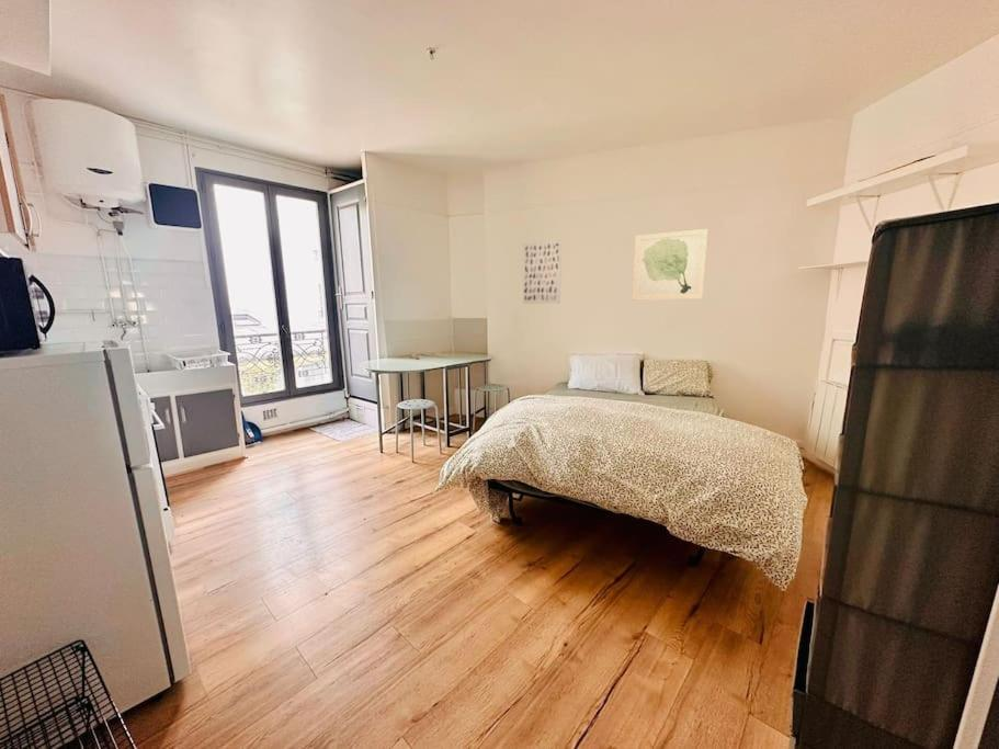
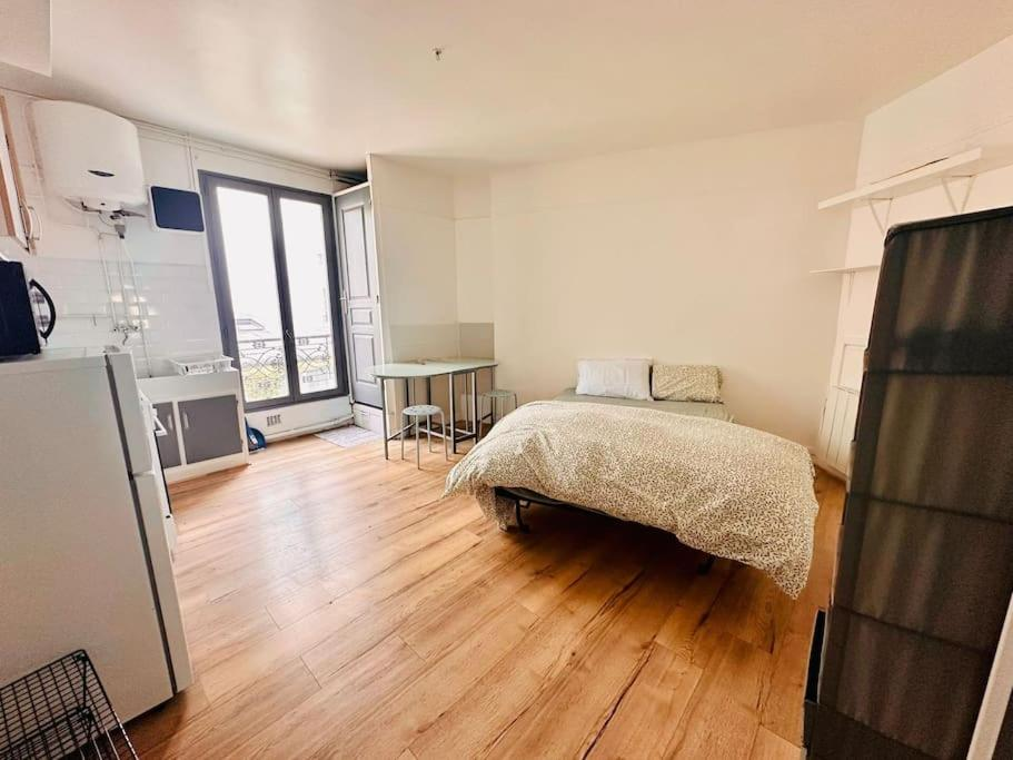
- wall art (668, 266)
- wall art (542, 273)
